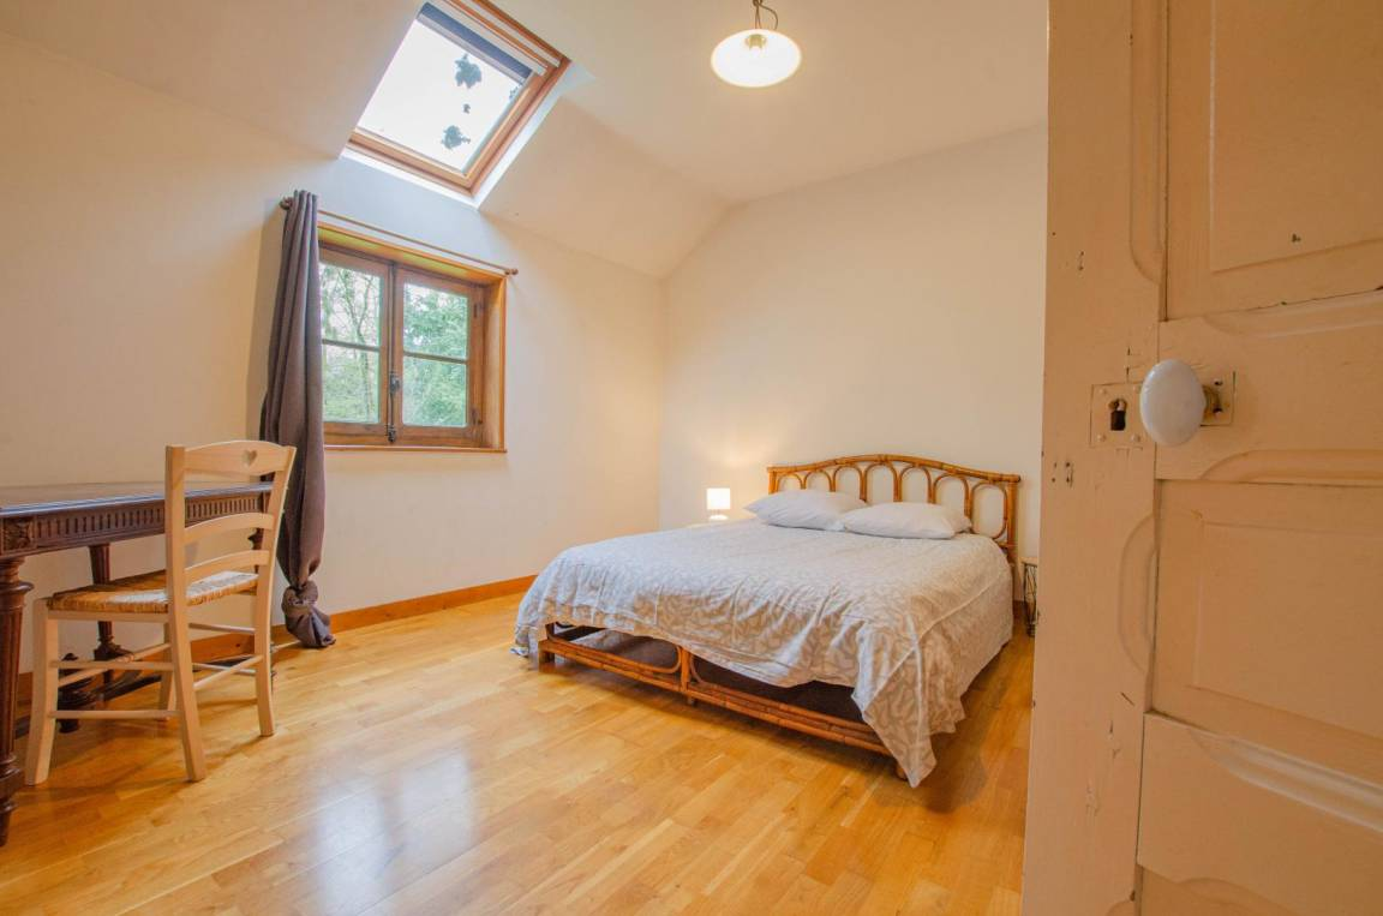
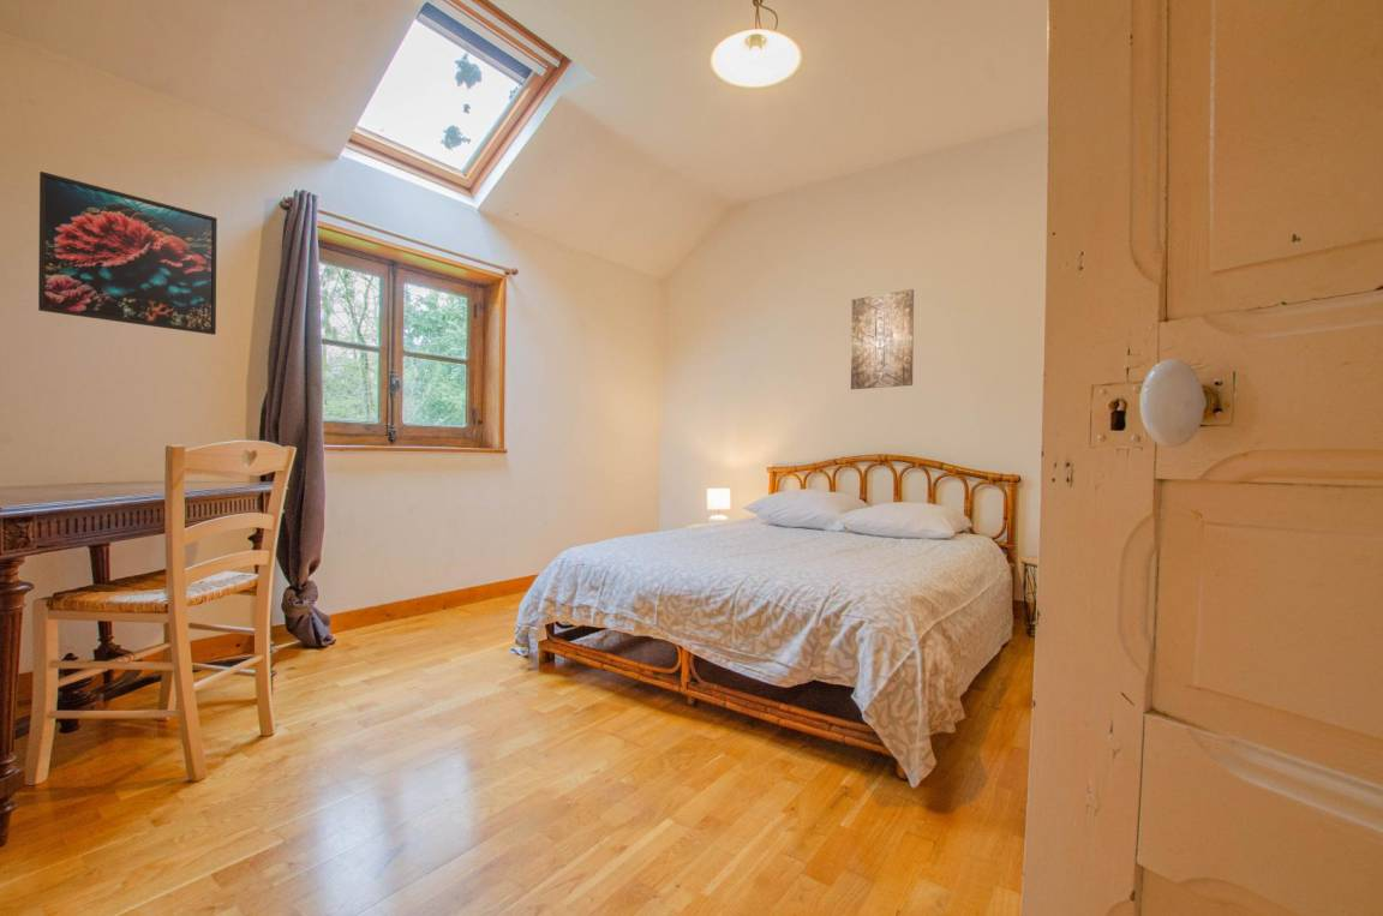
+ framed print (134, 259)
+ wall art (881, 341)
